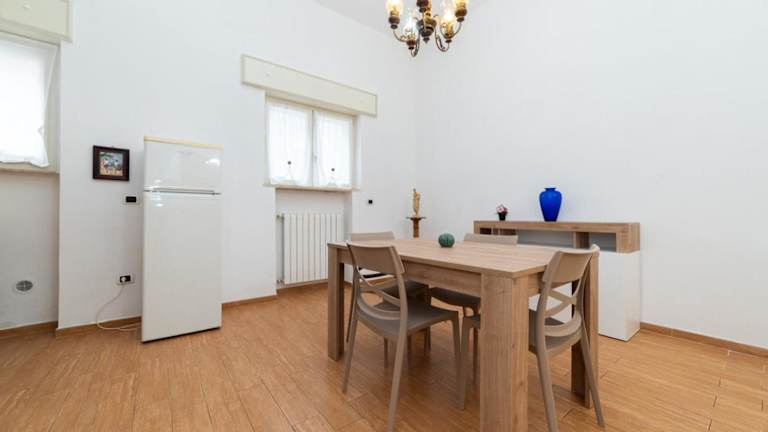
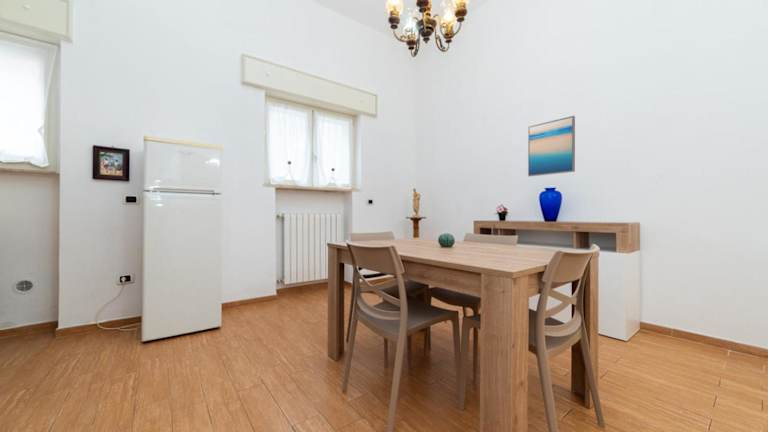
+ wall art (550, 147)
